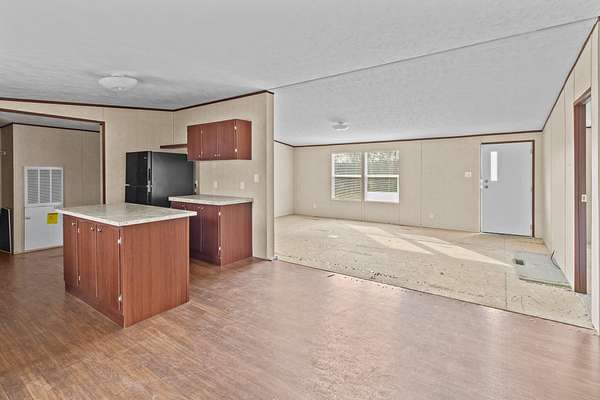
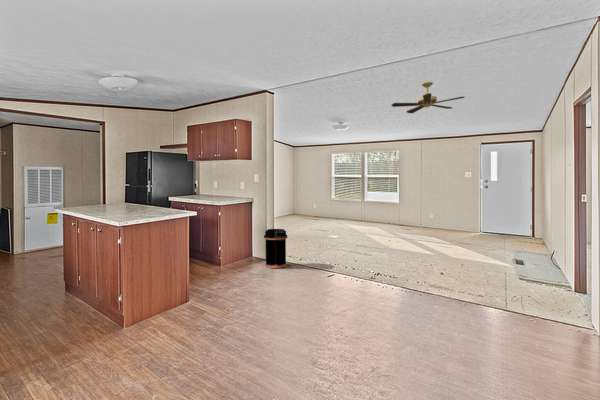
+ trash can (275, 247)
+ ceiling fan (426, 94)
